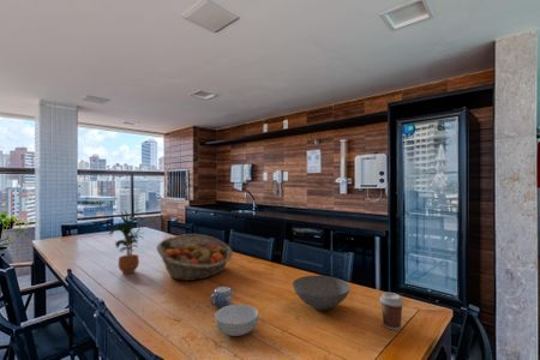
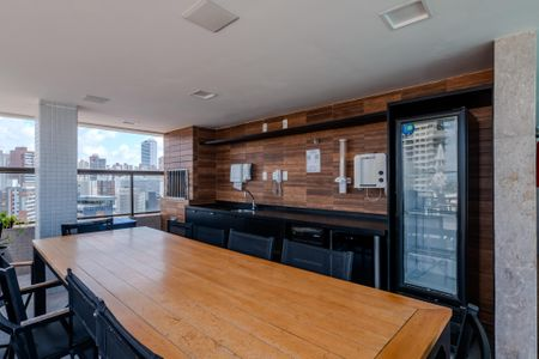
- potted plant (125, 241)
- coffee cup (391, 310)
- fruit basket (196, 254)
- bowl (320, 295)
- mug (220, 298)
- cereal bowl (236, 322)
